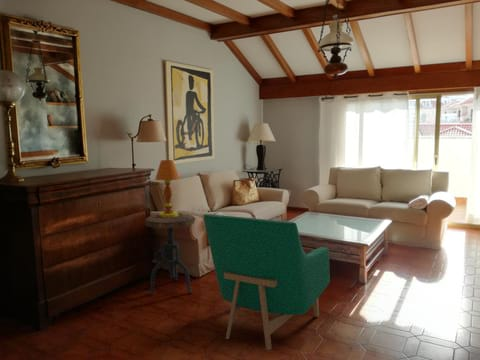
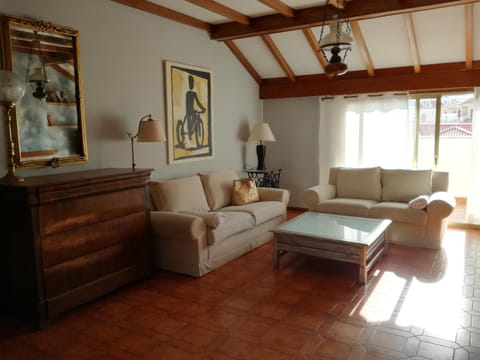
- side table (171, 253)
- table lamp (171, 190)
- armchair (266, 267)
